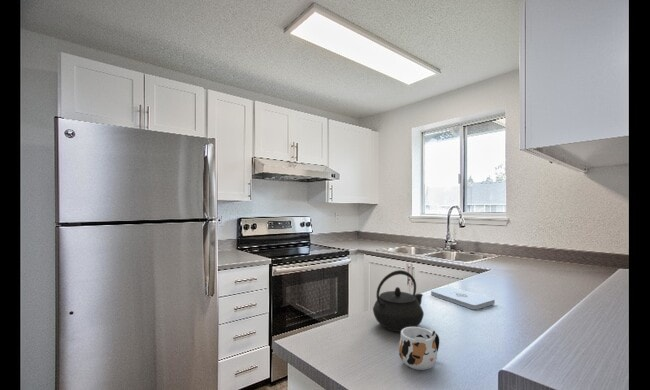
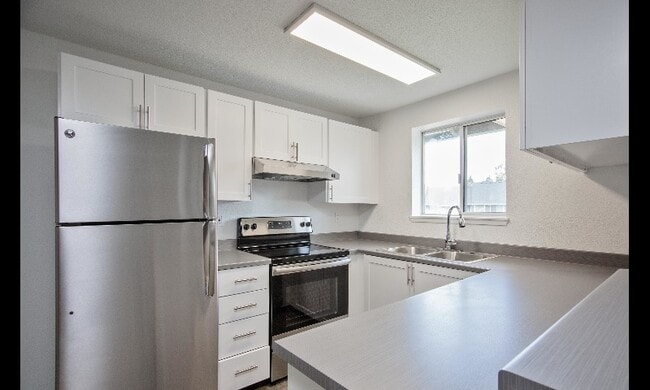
- notepad (460, 296)
- kettle (400, 297)
- mug (421, 344)
